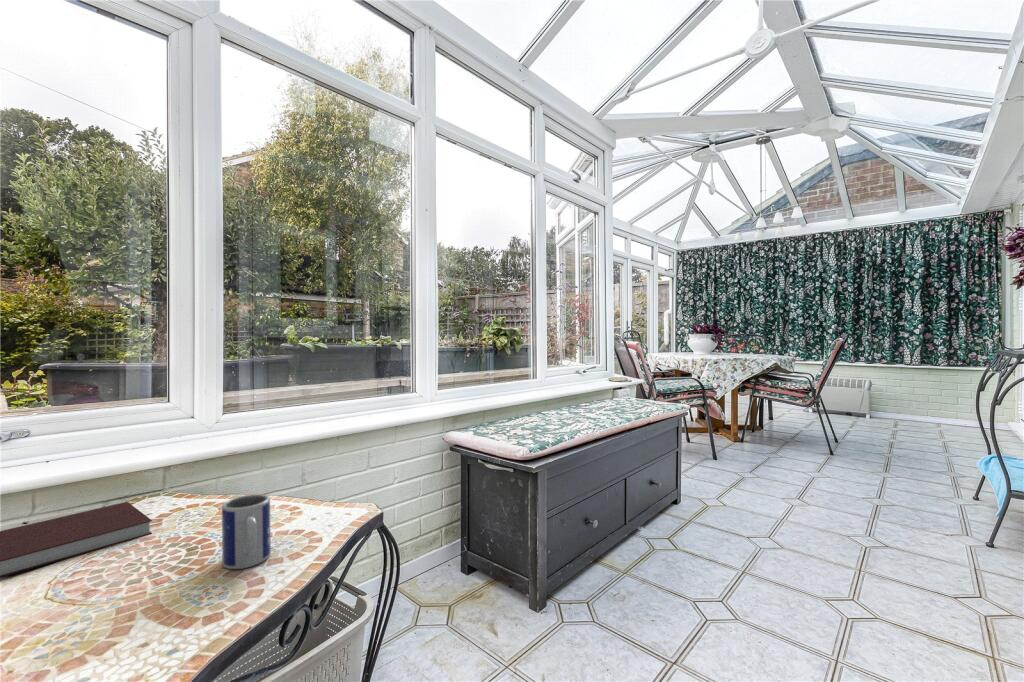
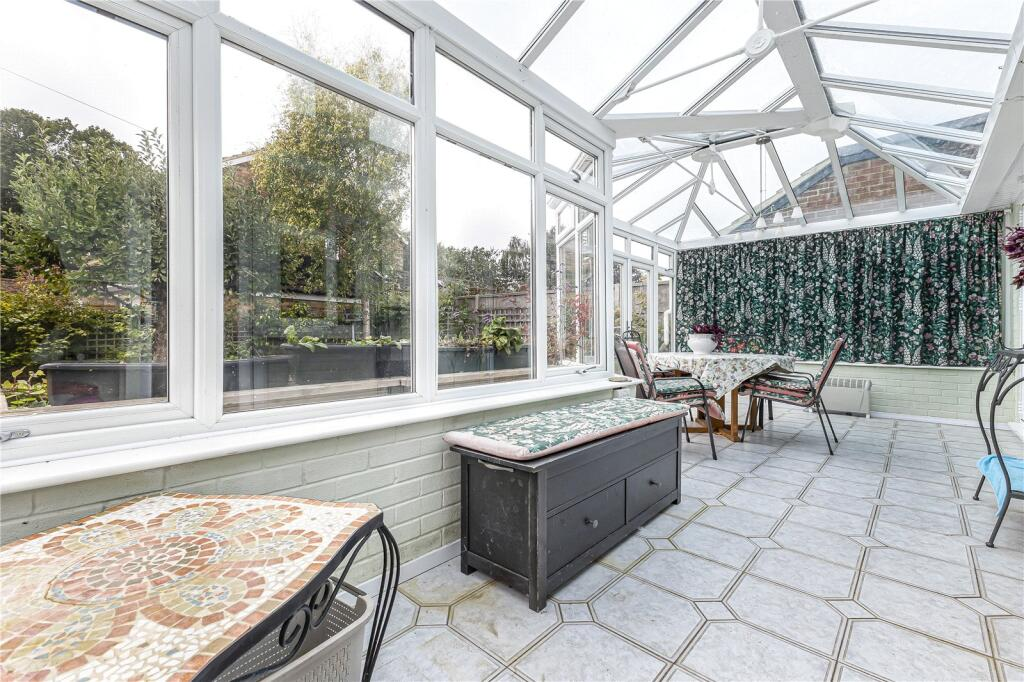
- notebook (63, 536)
- mug (248, 533)
